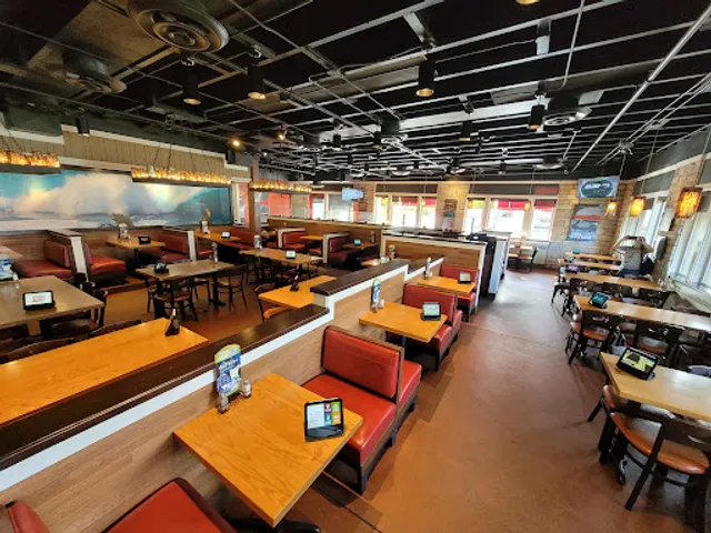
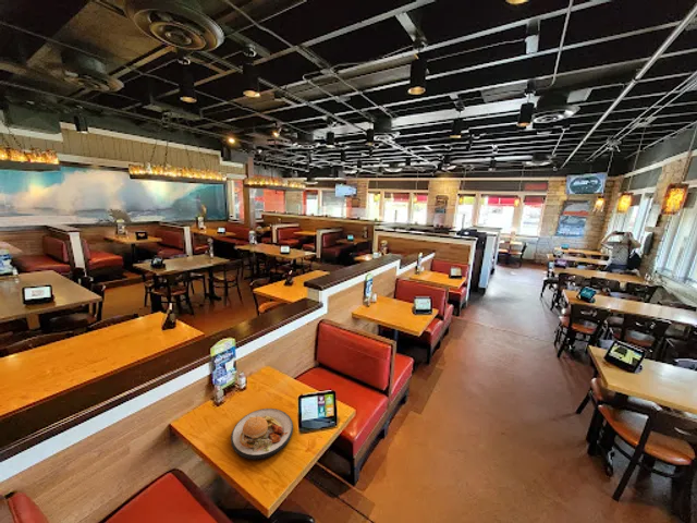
+ plate (262, 421)
